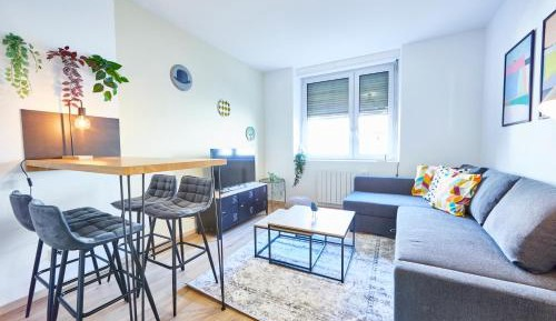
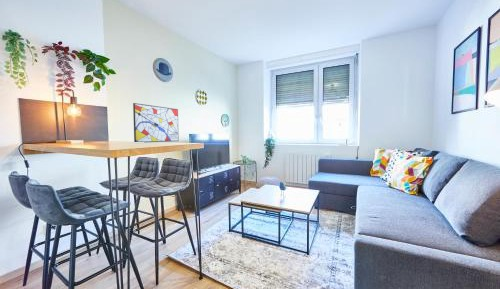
+ wall art (158, 124)
